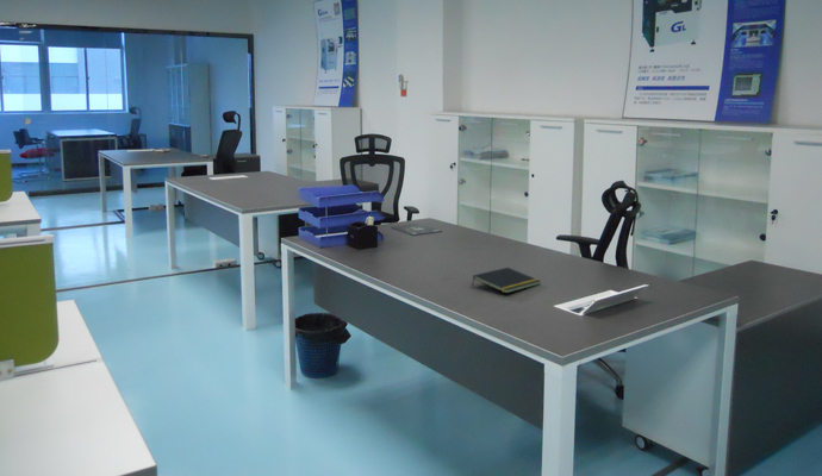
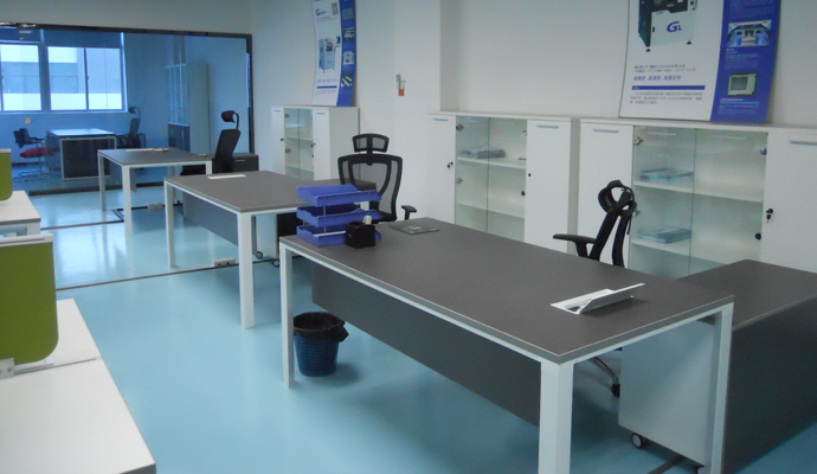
- notepad (506, 280)
